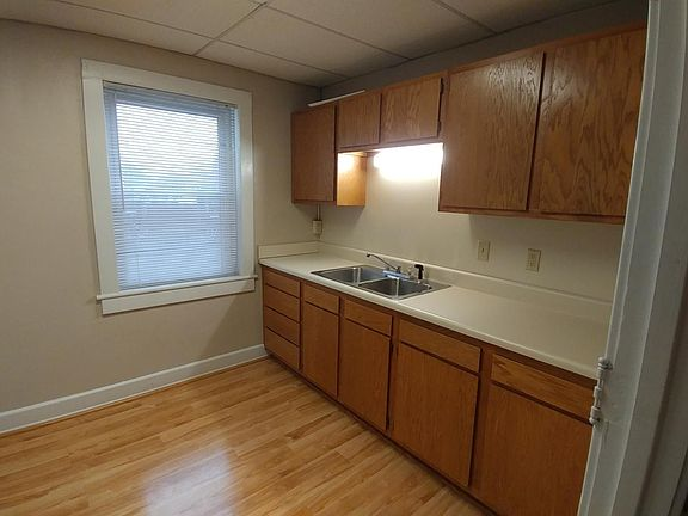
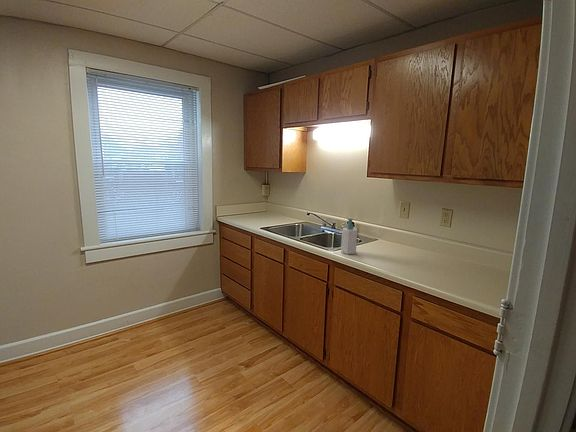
+ soap bottle (349, 235)
